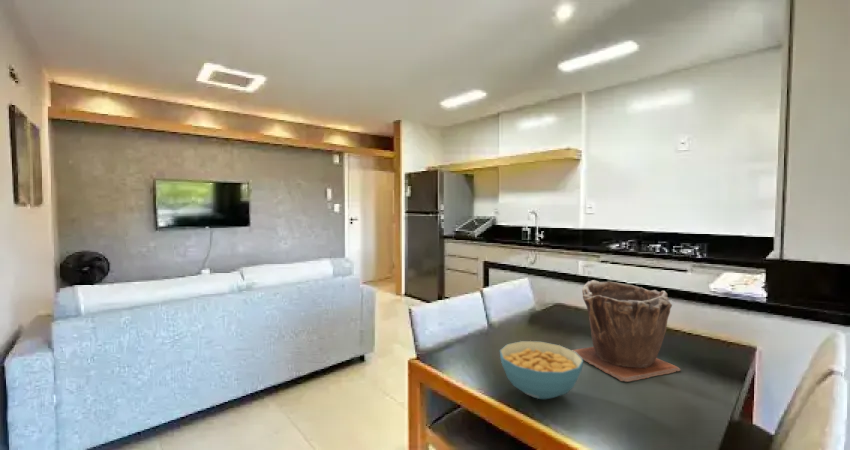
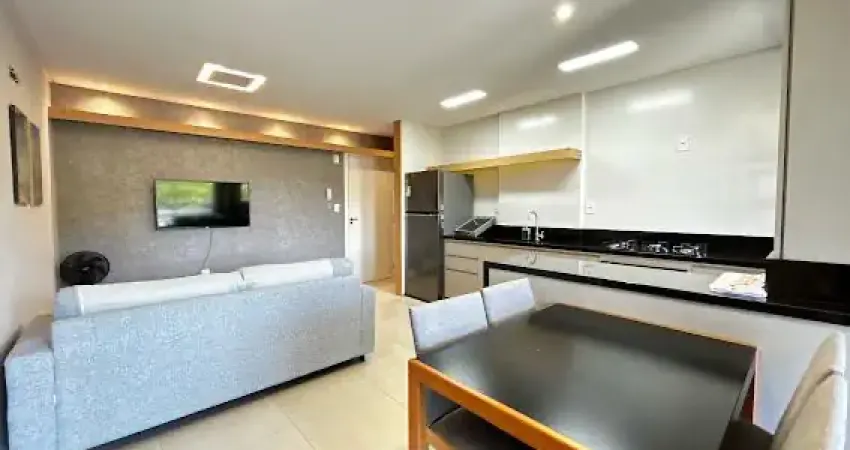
- plant pot (622, 324)
- cereal bowl (539, 374)
